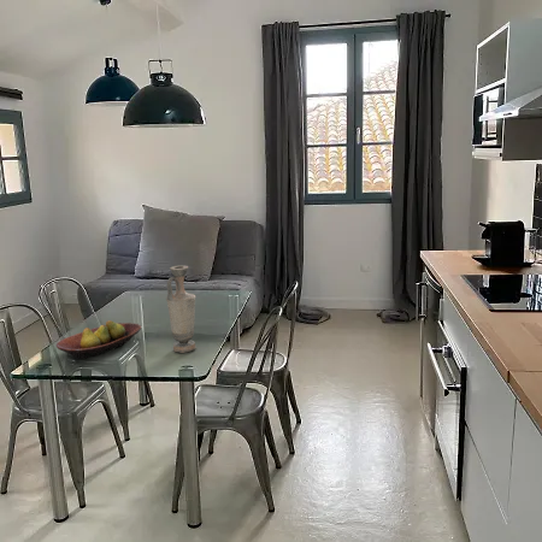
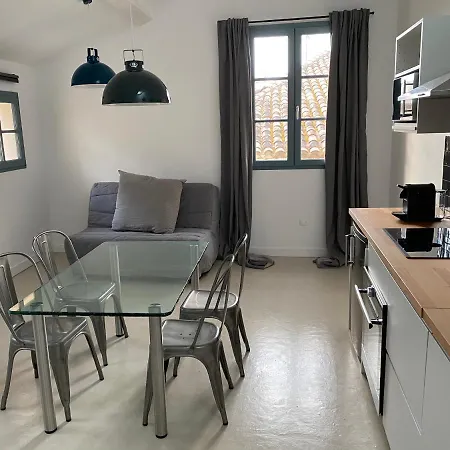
- fruit bowl (100, 336)
- vase (182, 308)
